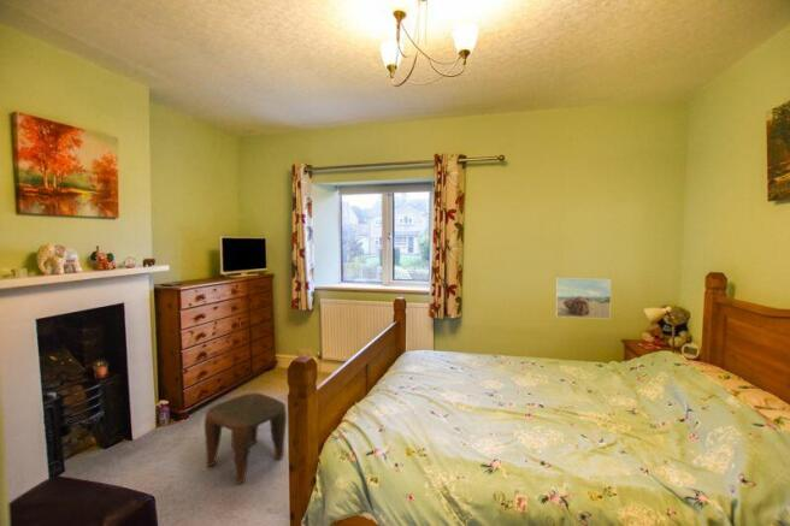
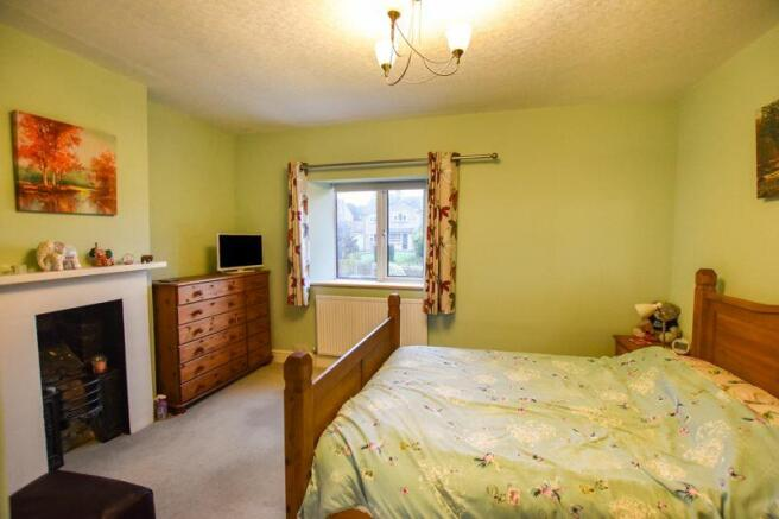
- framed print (583, 297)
- stool (246, 433)
